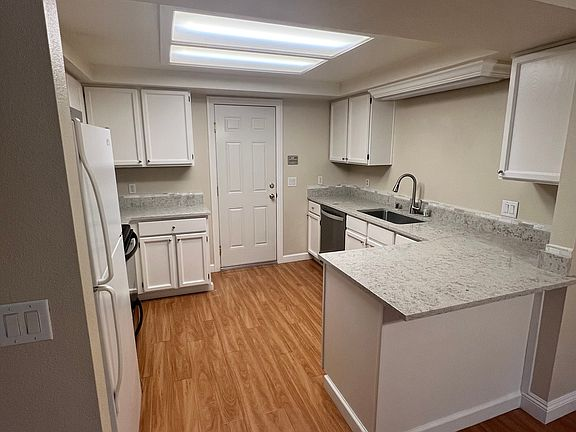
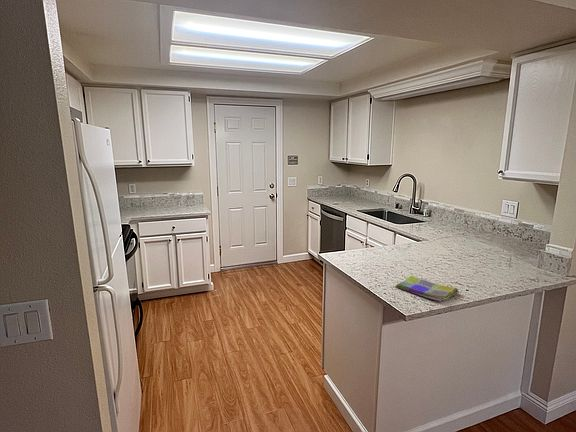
+ dish towel (426, 287)
